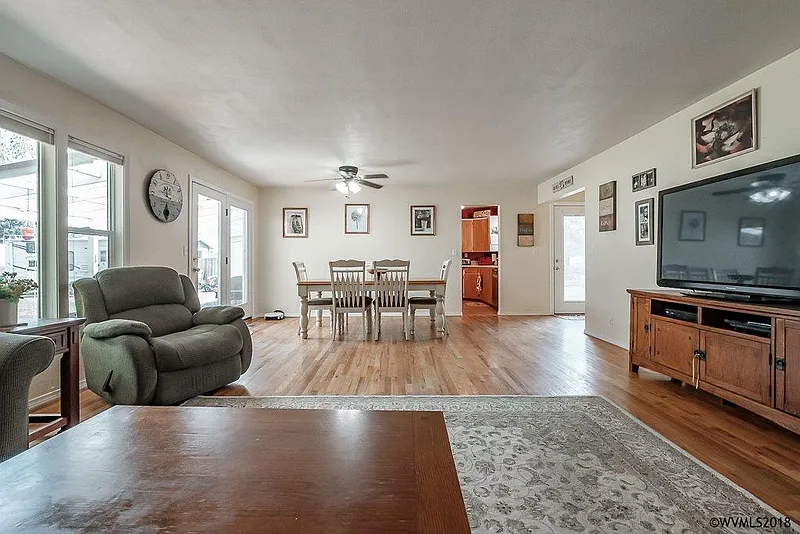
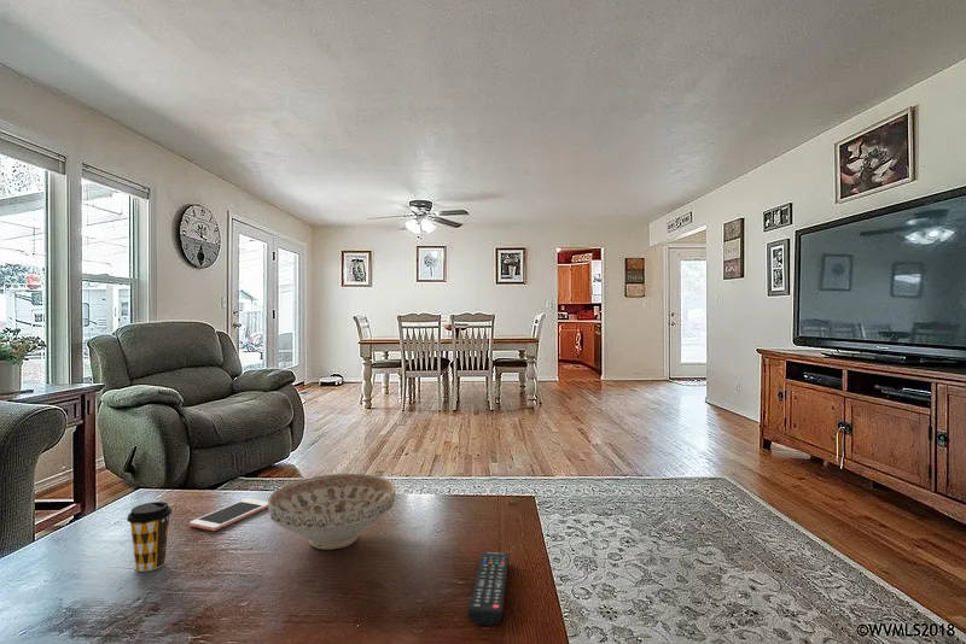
+ remote control (490, 582)
+ decorative bowl (333, 515)
+ cell phone (232, 513)
+ coffee cup (150, 535)
